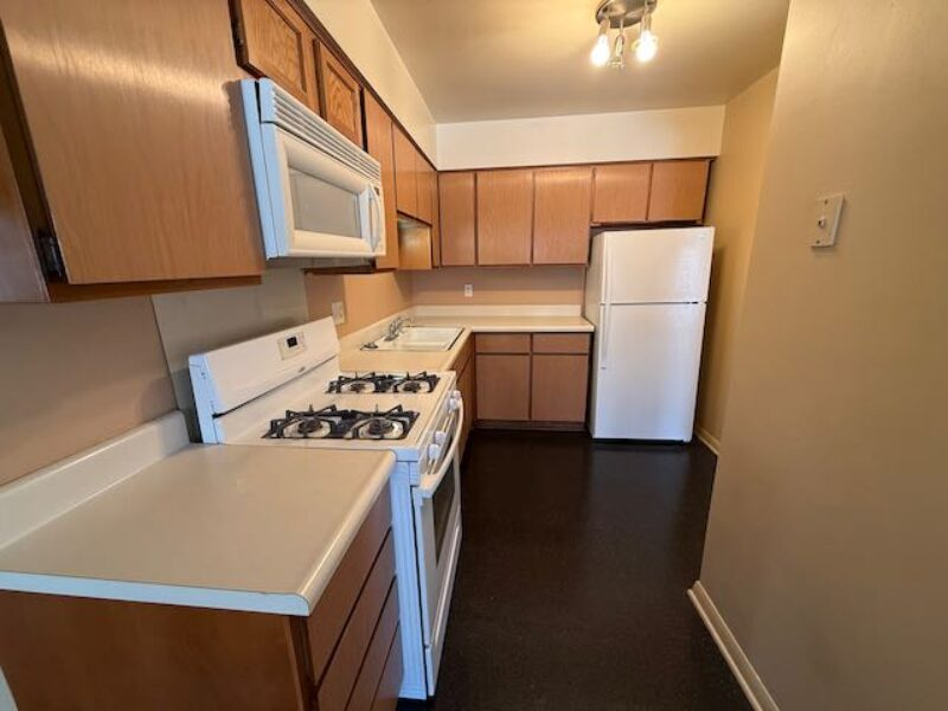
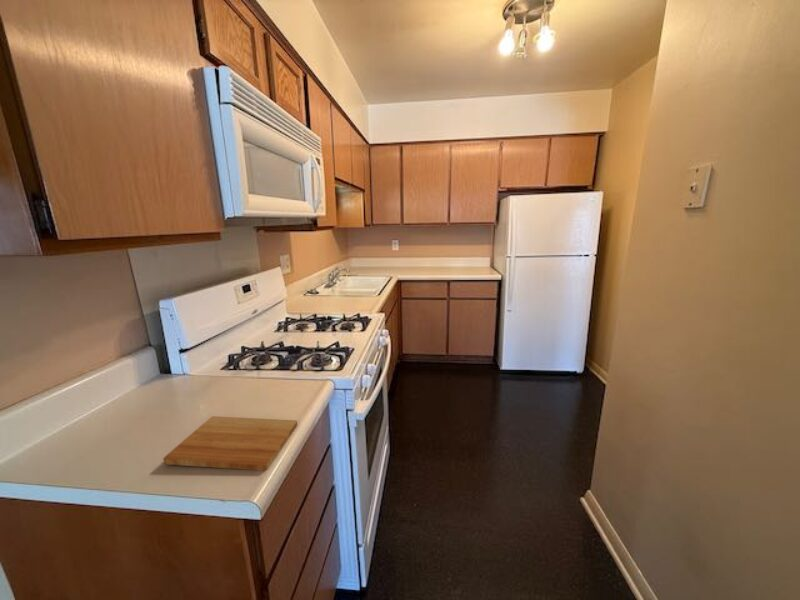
+ cutting board (236, 440)
